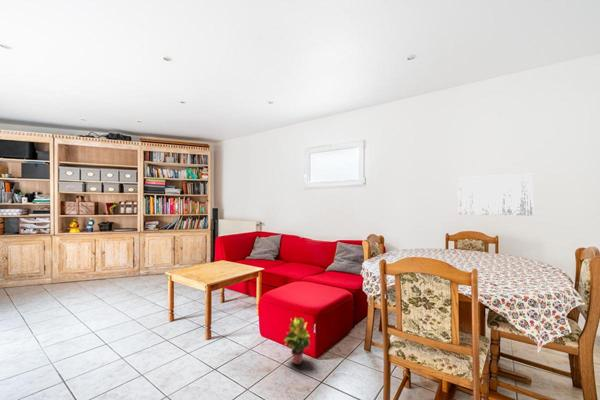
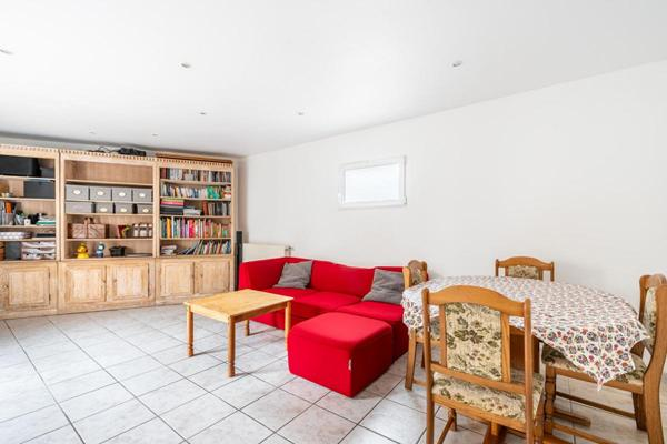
- potted plant (298, 340)
- wall art (493, 195)
